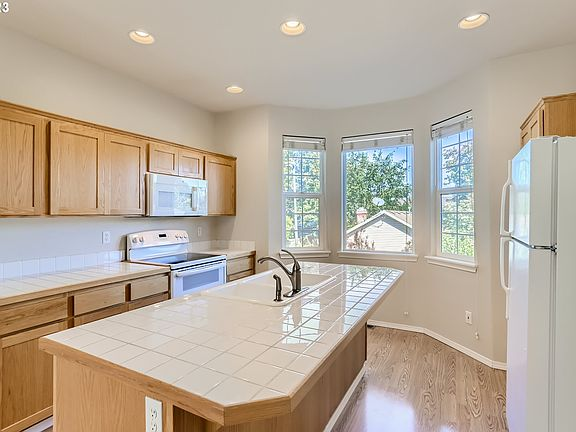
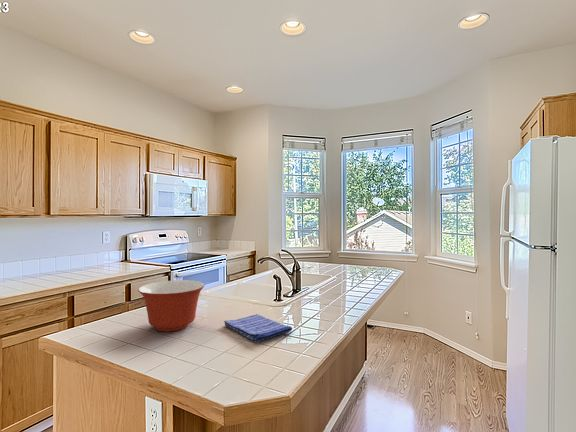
+ dish towel (257, 325)
+ mixing bowl (172, 306)
